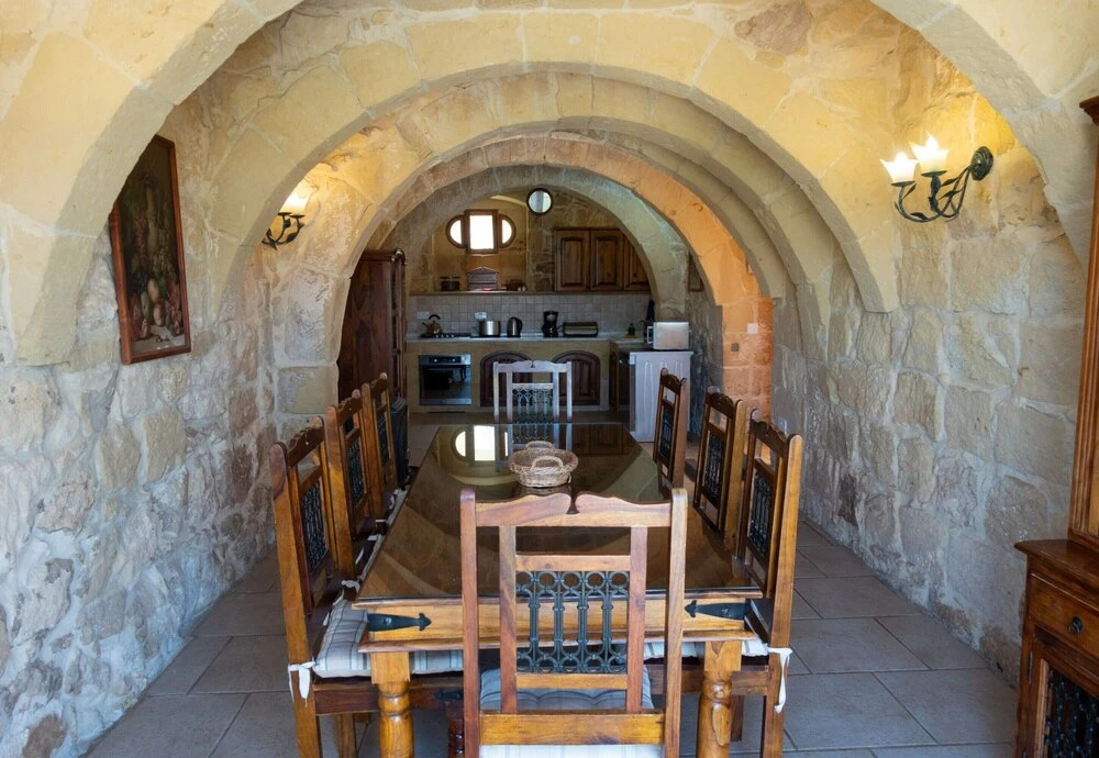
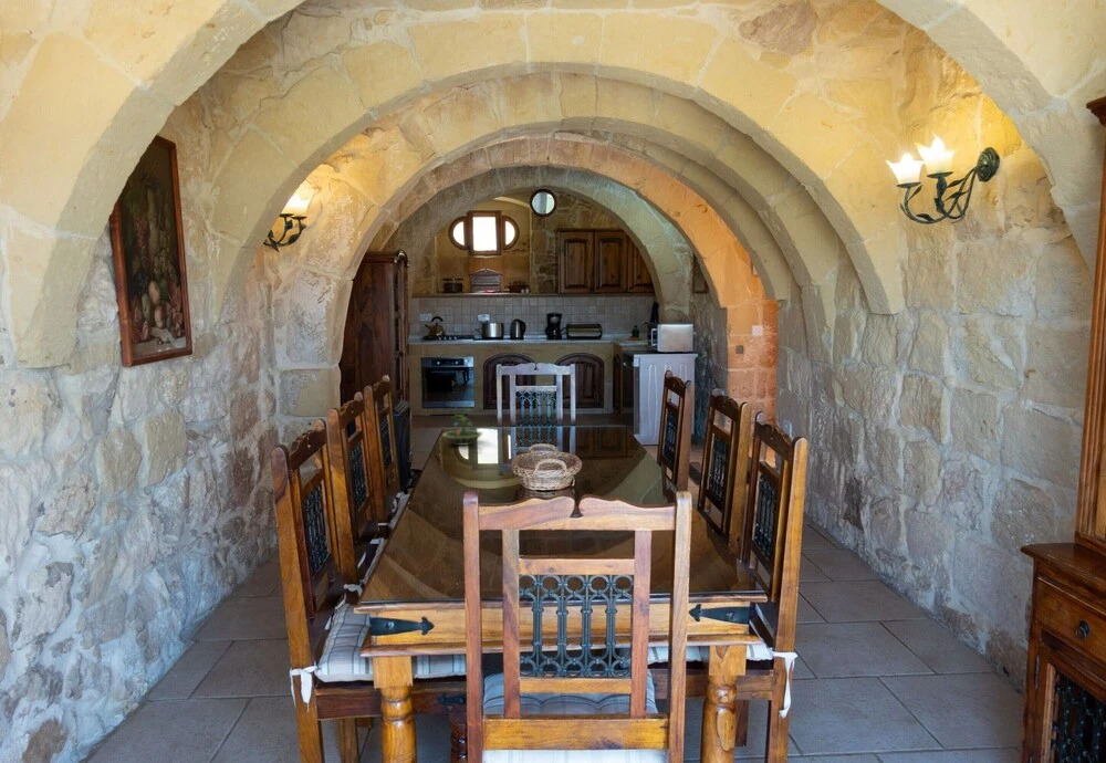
+ terrarium (462, 412)
